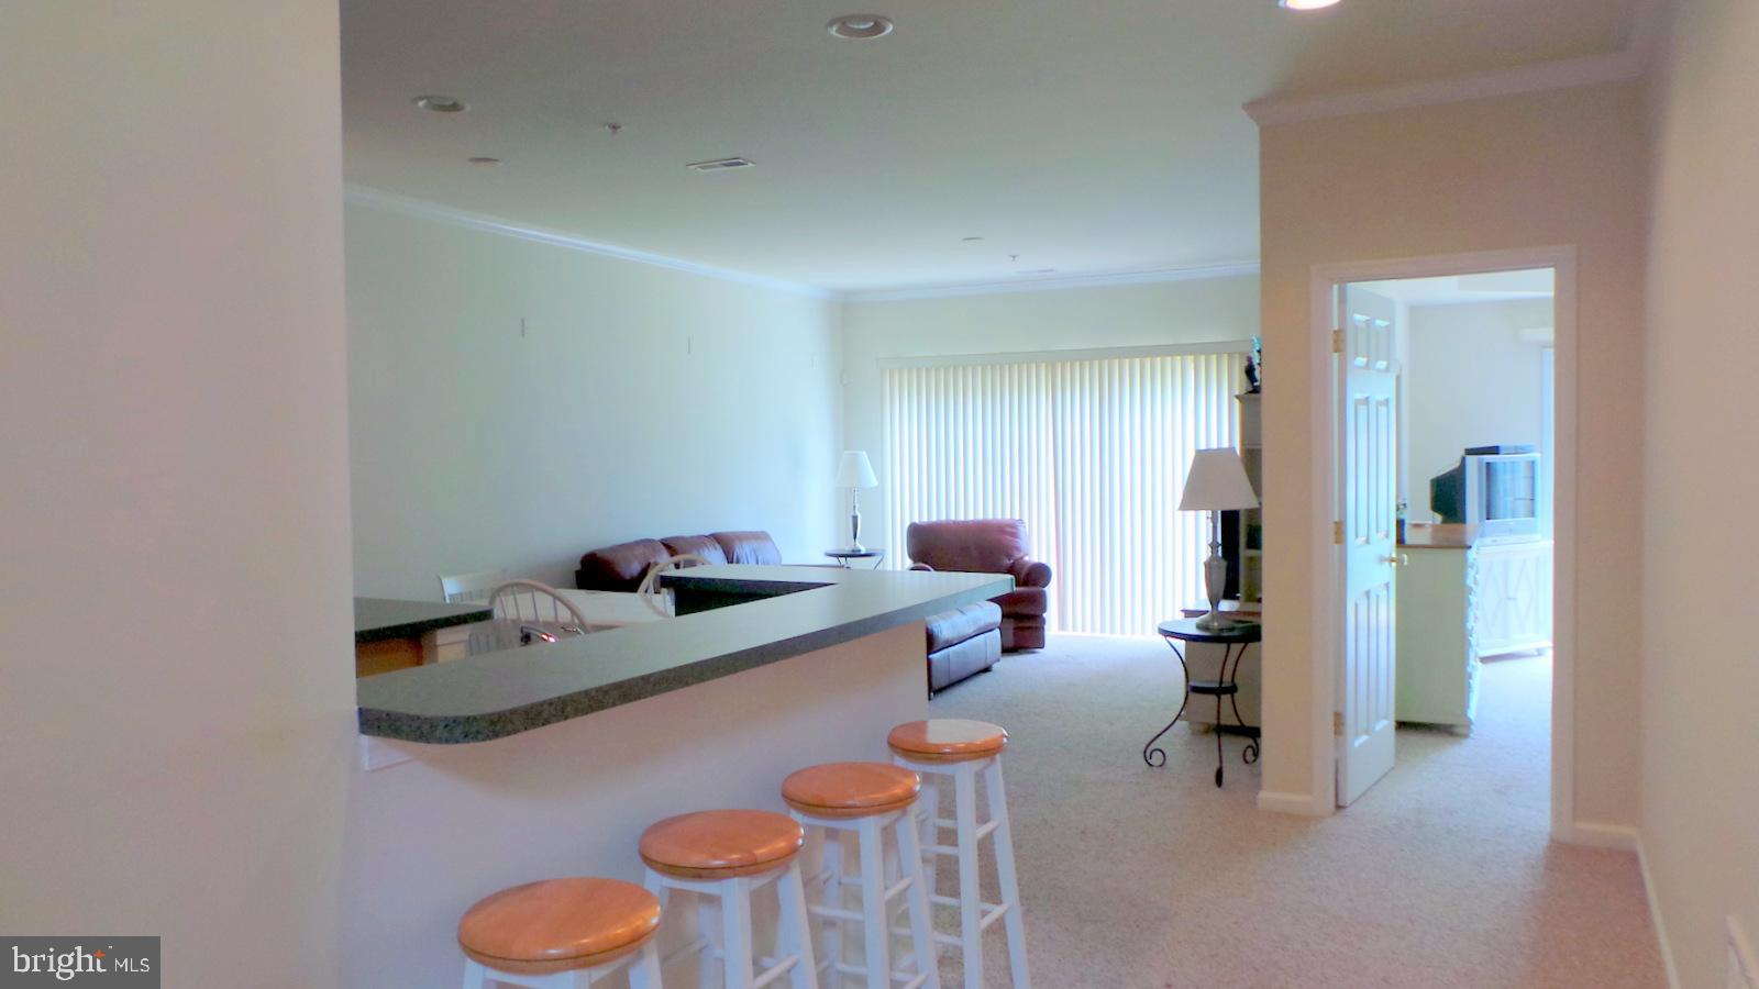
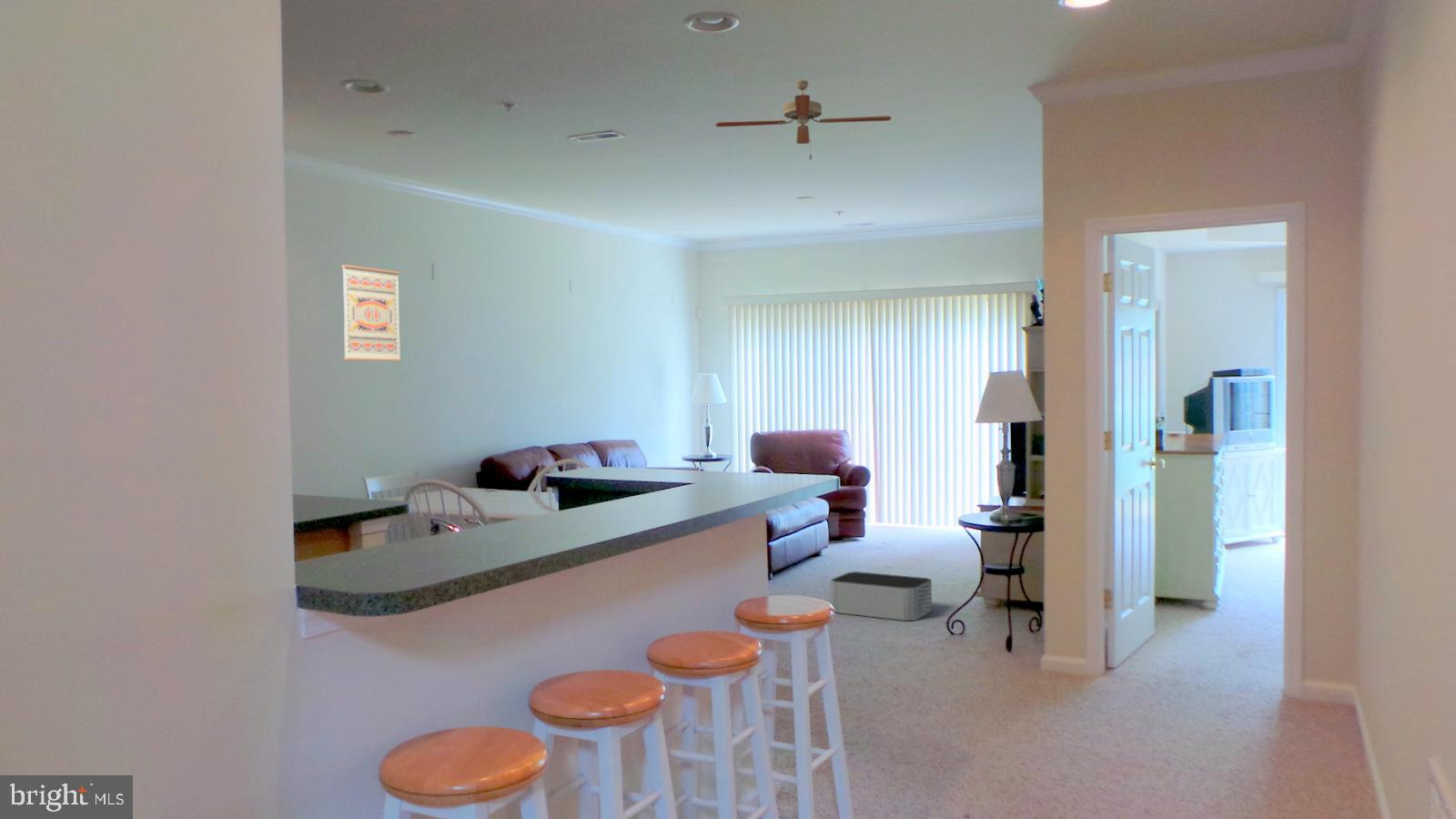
+ ceiling fan (803, 120)
+ storage bin (881, 595)
+ wall art (372, 314)
